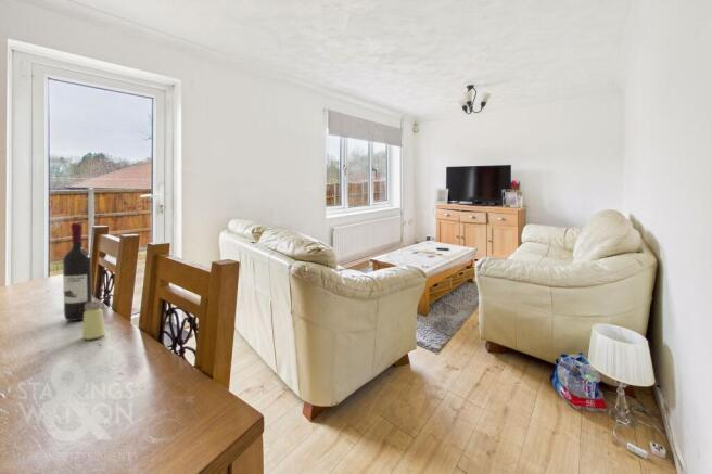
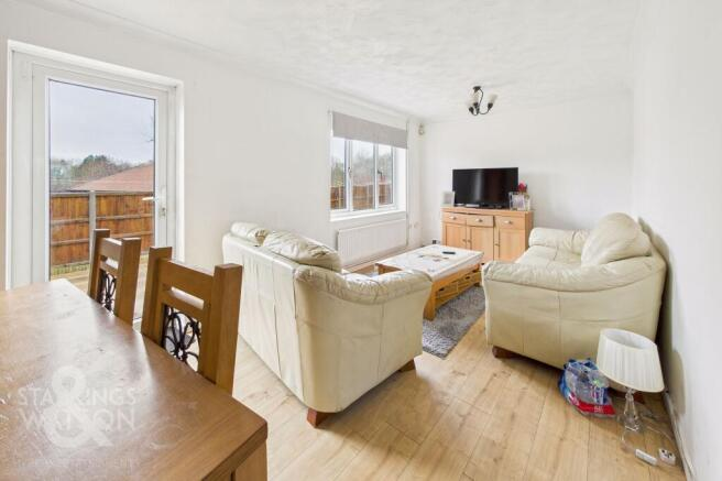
- wine bottle (77, 270)
- saltshaker (93, 319)
